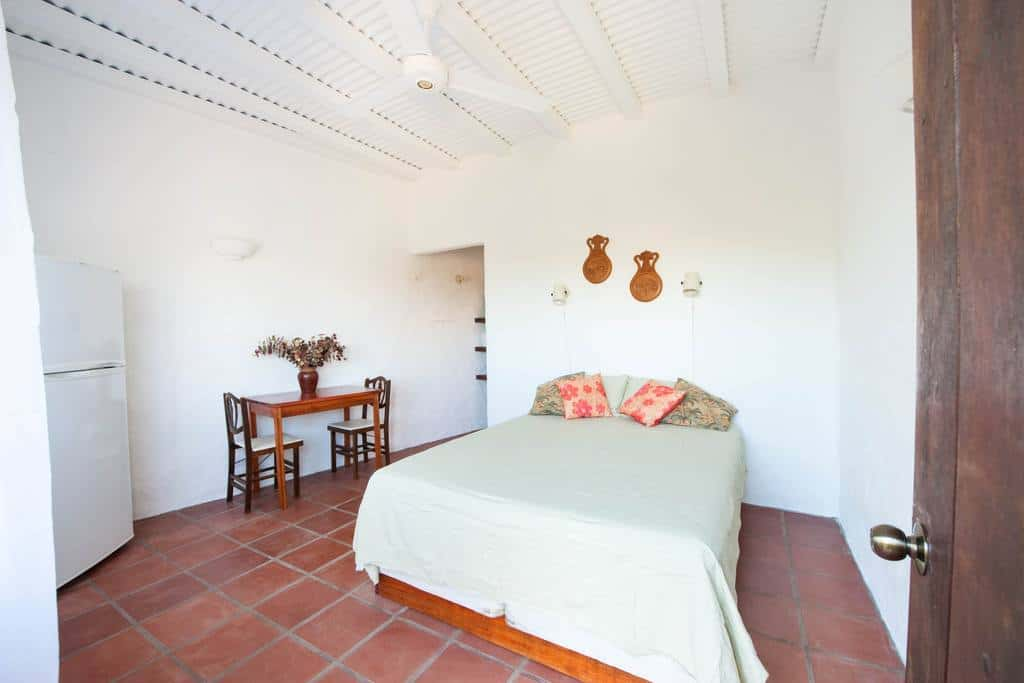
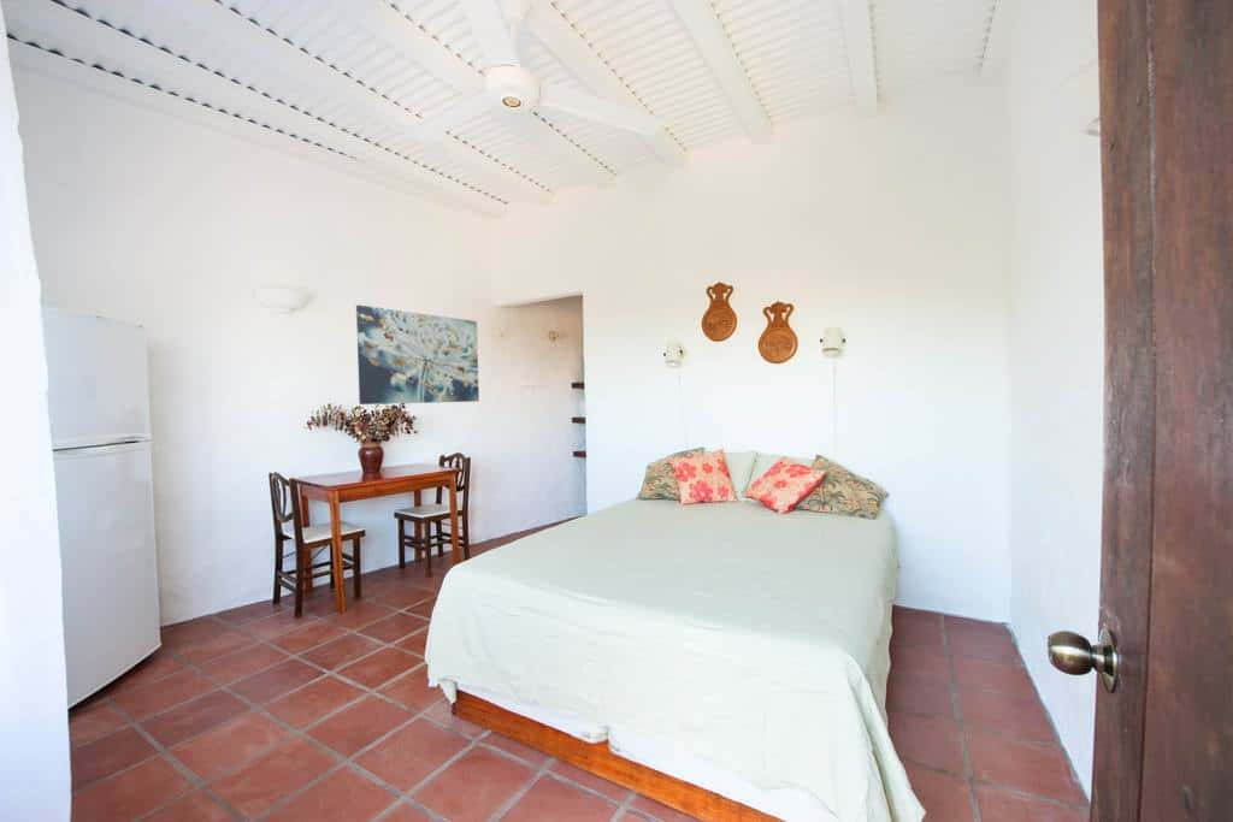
+ wall art (424, 359)
